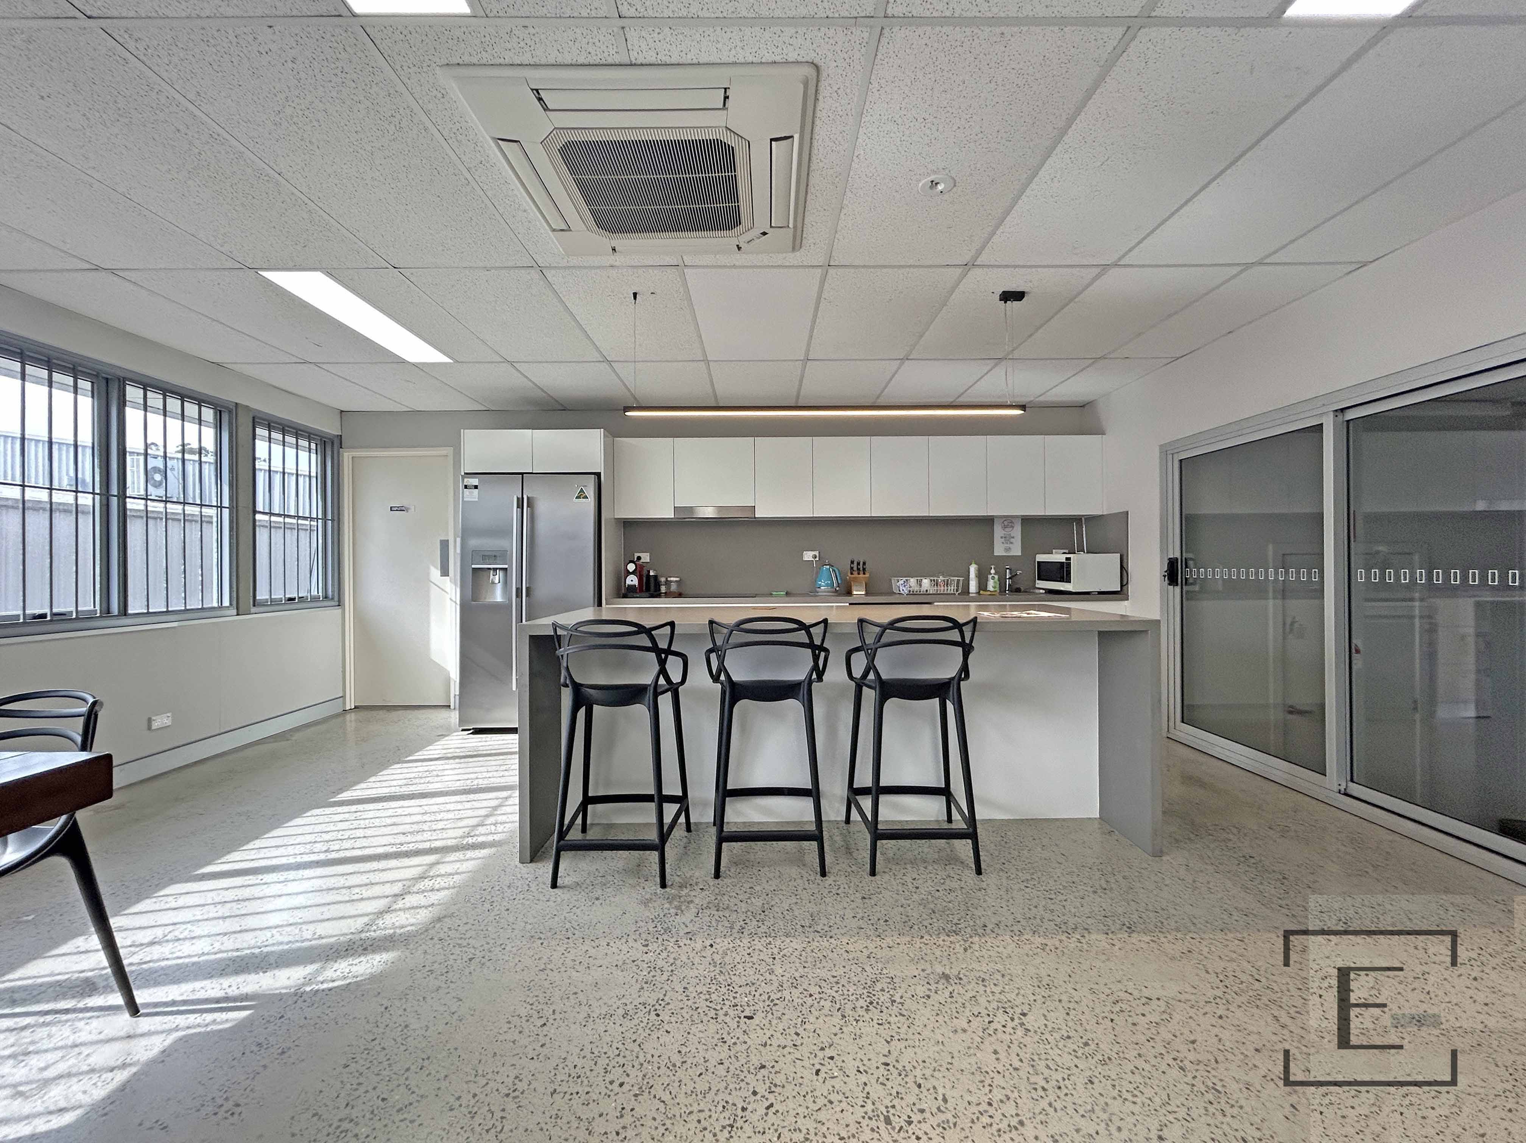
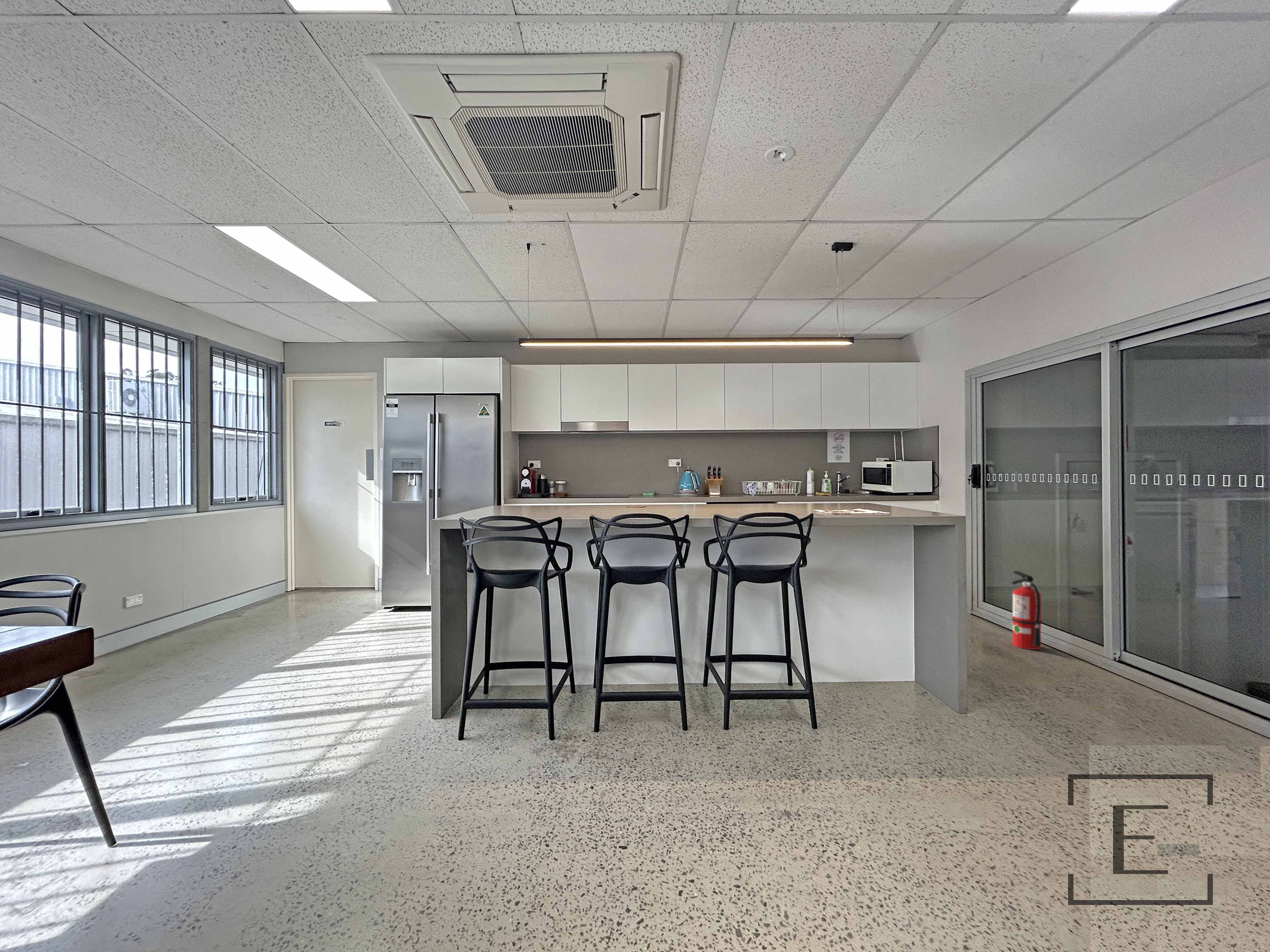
+ fire extinguisher (1022, 610)
